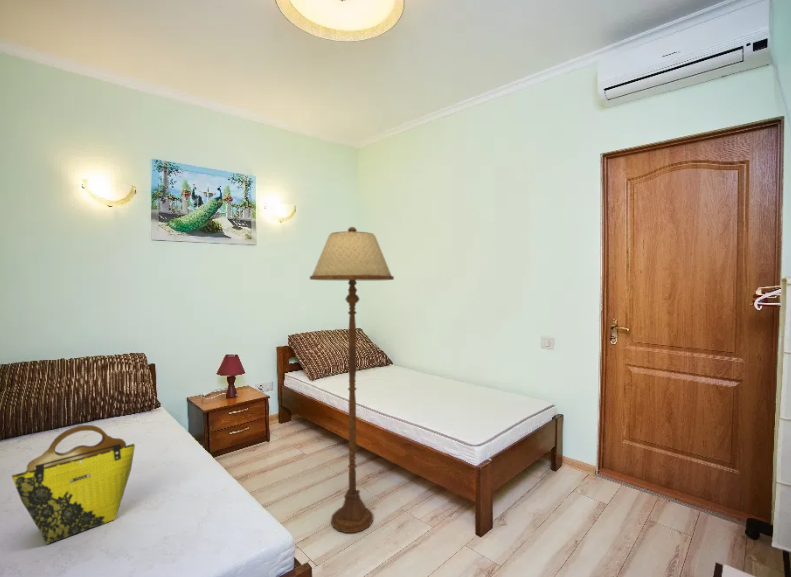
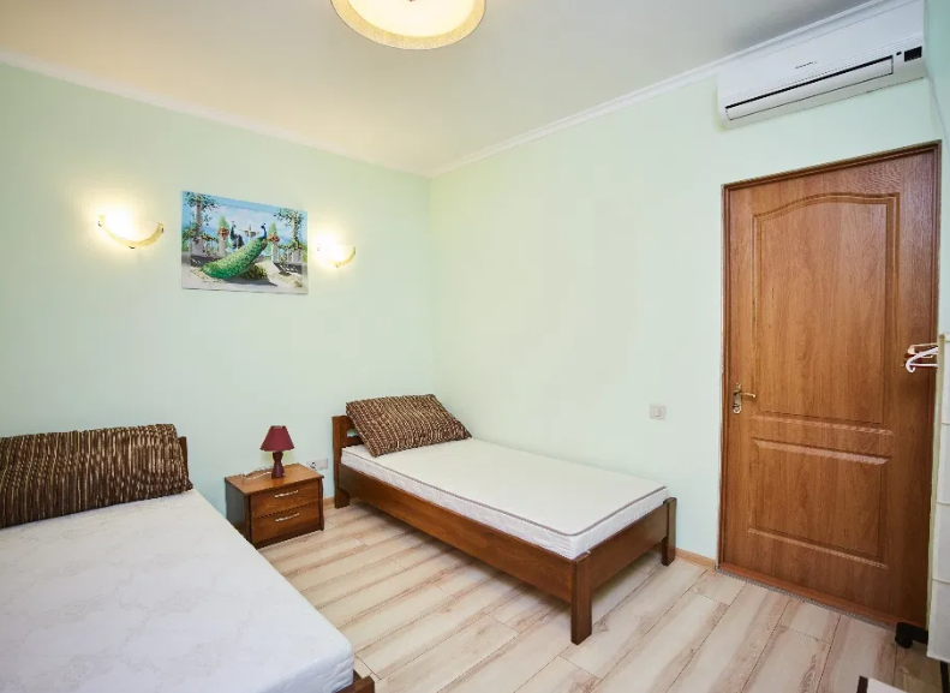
- tote bag (79, 475)
- floor lamp (352, 373)
